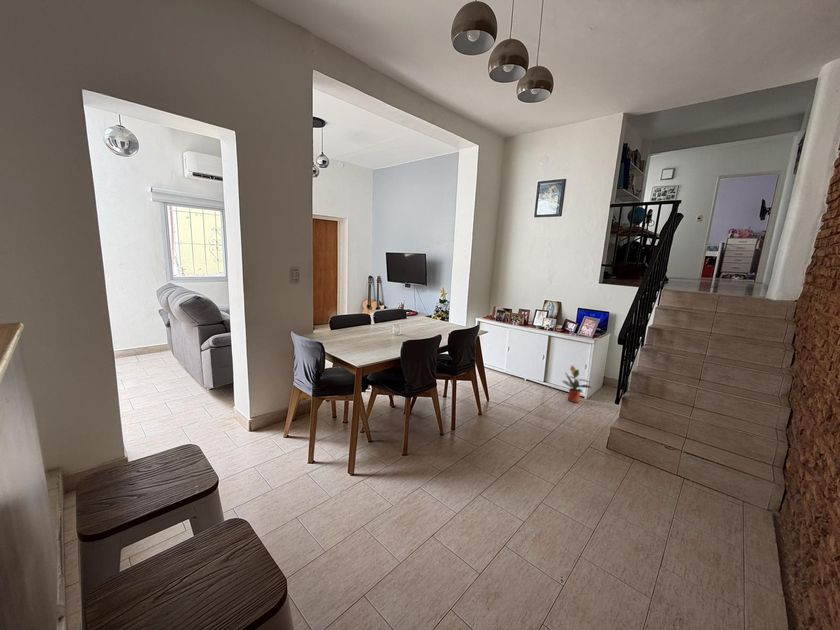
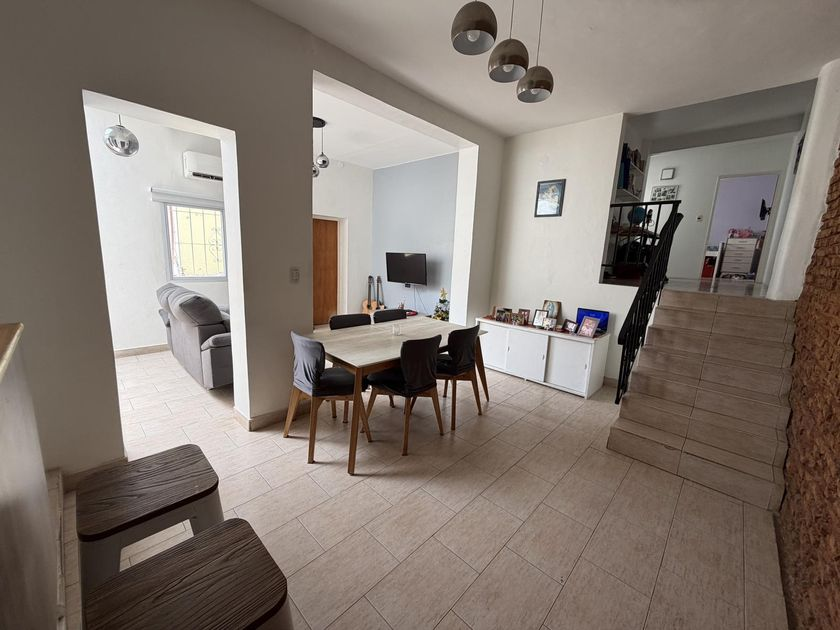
- potted plant (575, 385)
